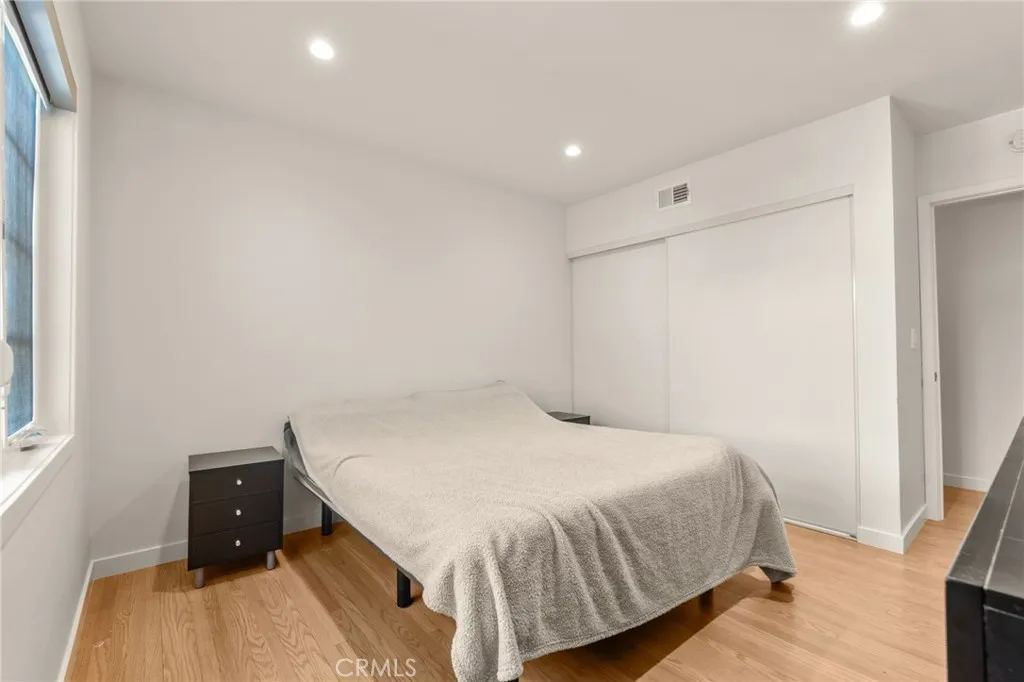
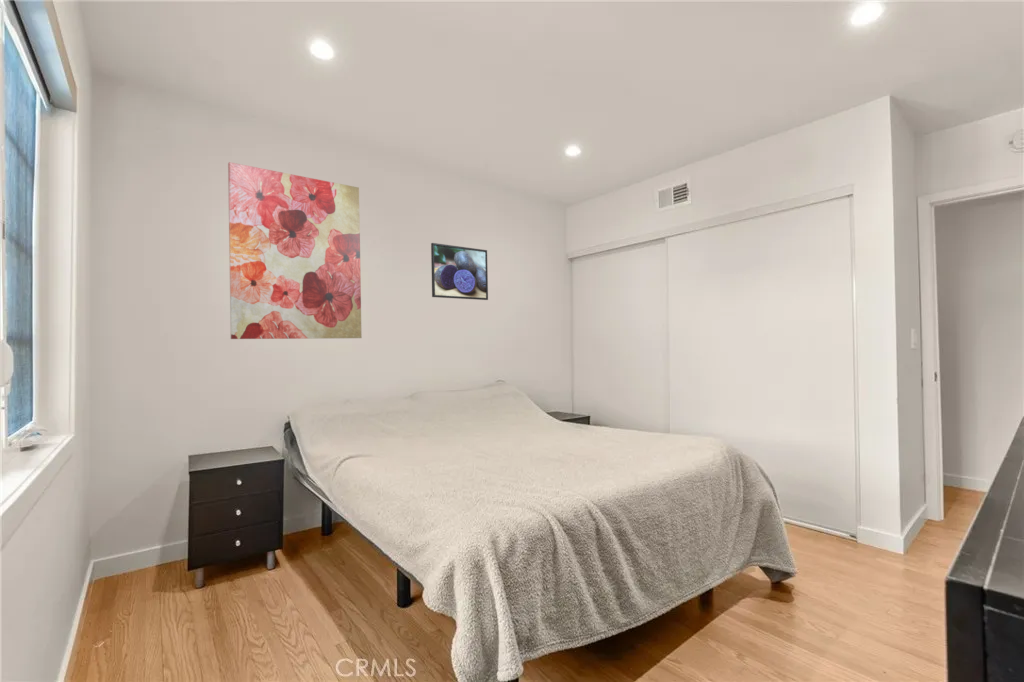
+ wall art (299, 257)
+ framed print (460, 272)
